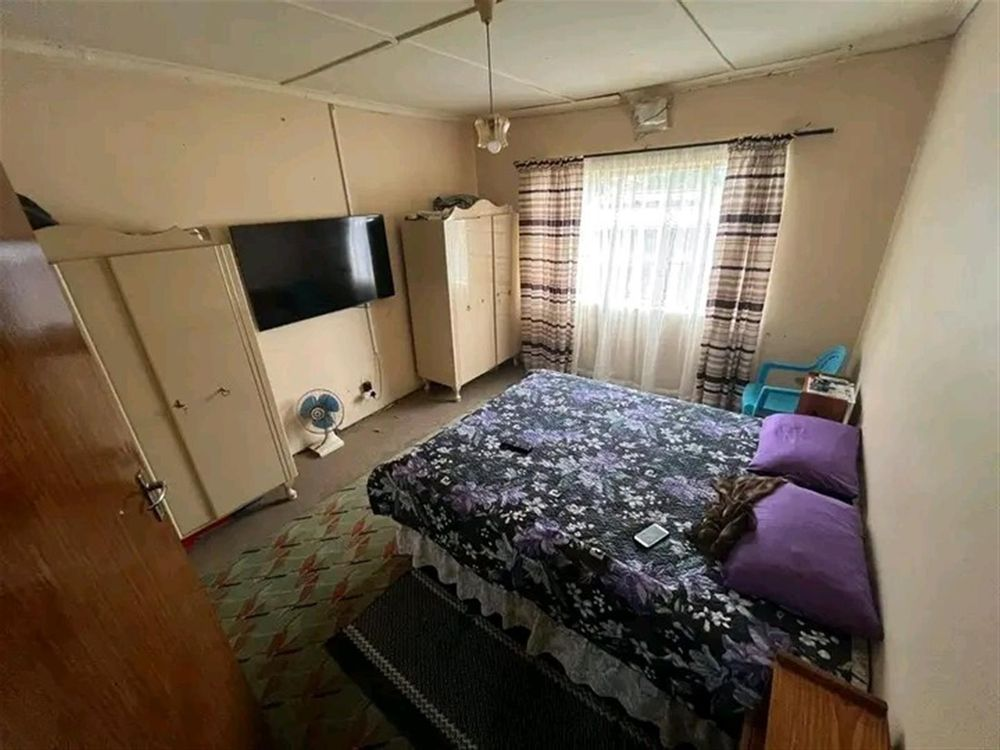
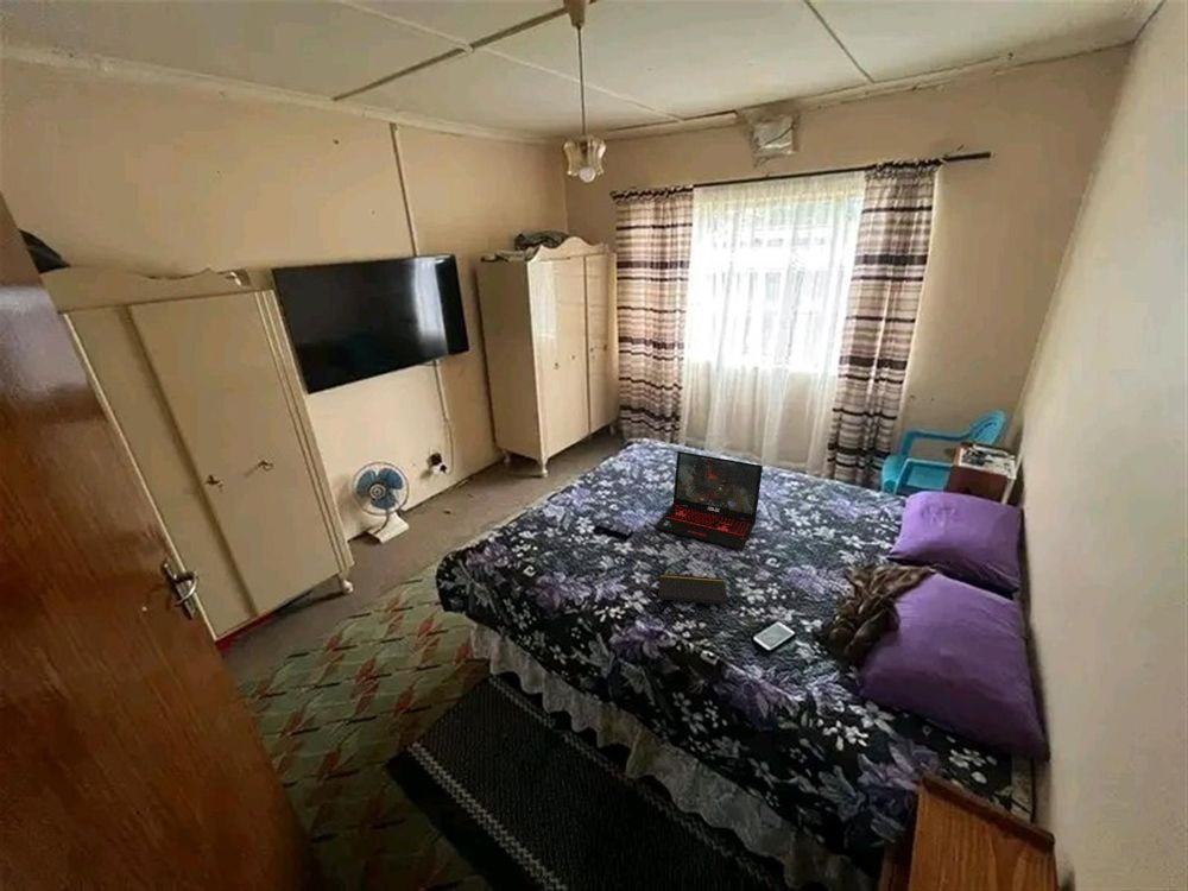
+ laptop (707, 498)
+ notepad (691, 588)
